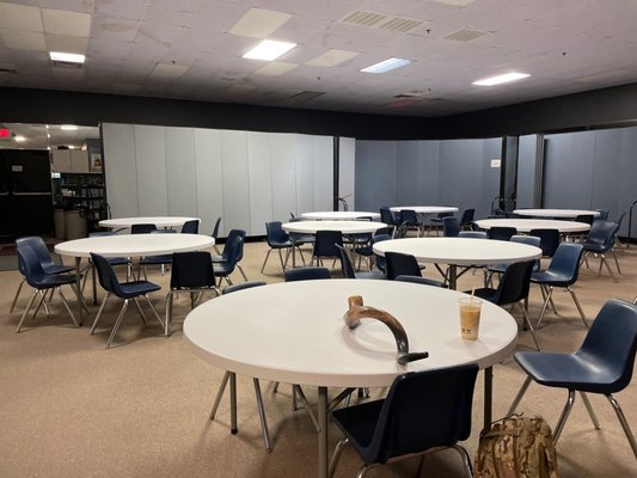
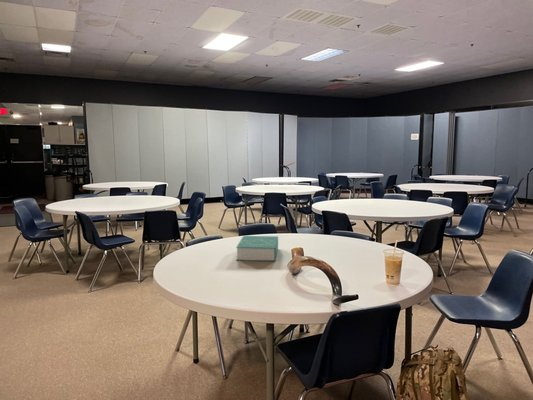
+ book (258, 247)
